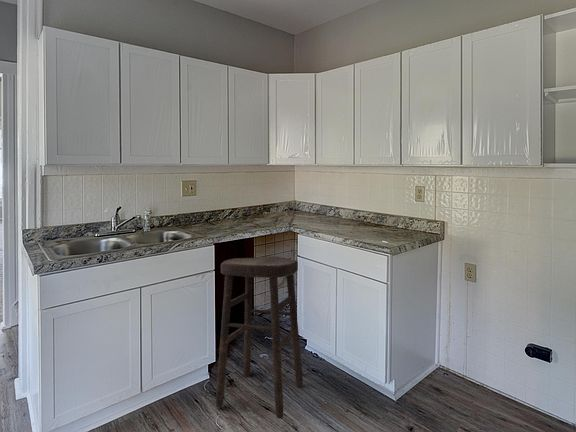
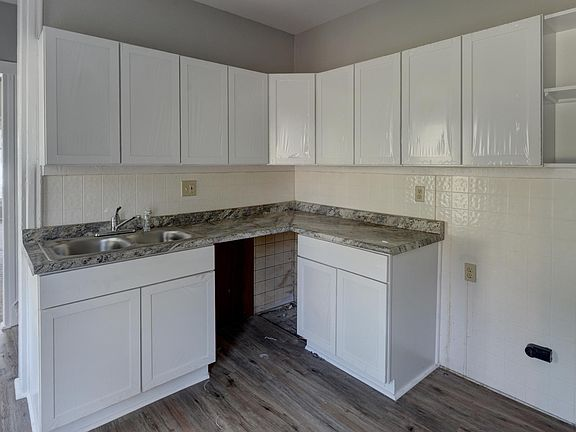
- stool (261, 328)
